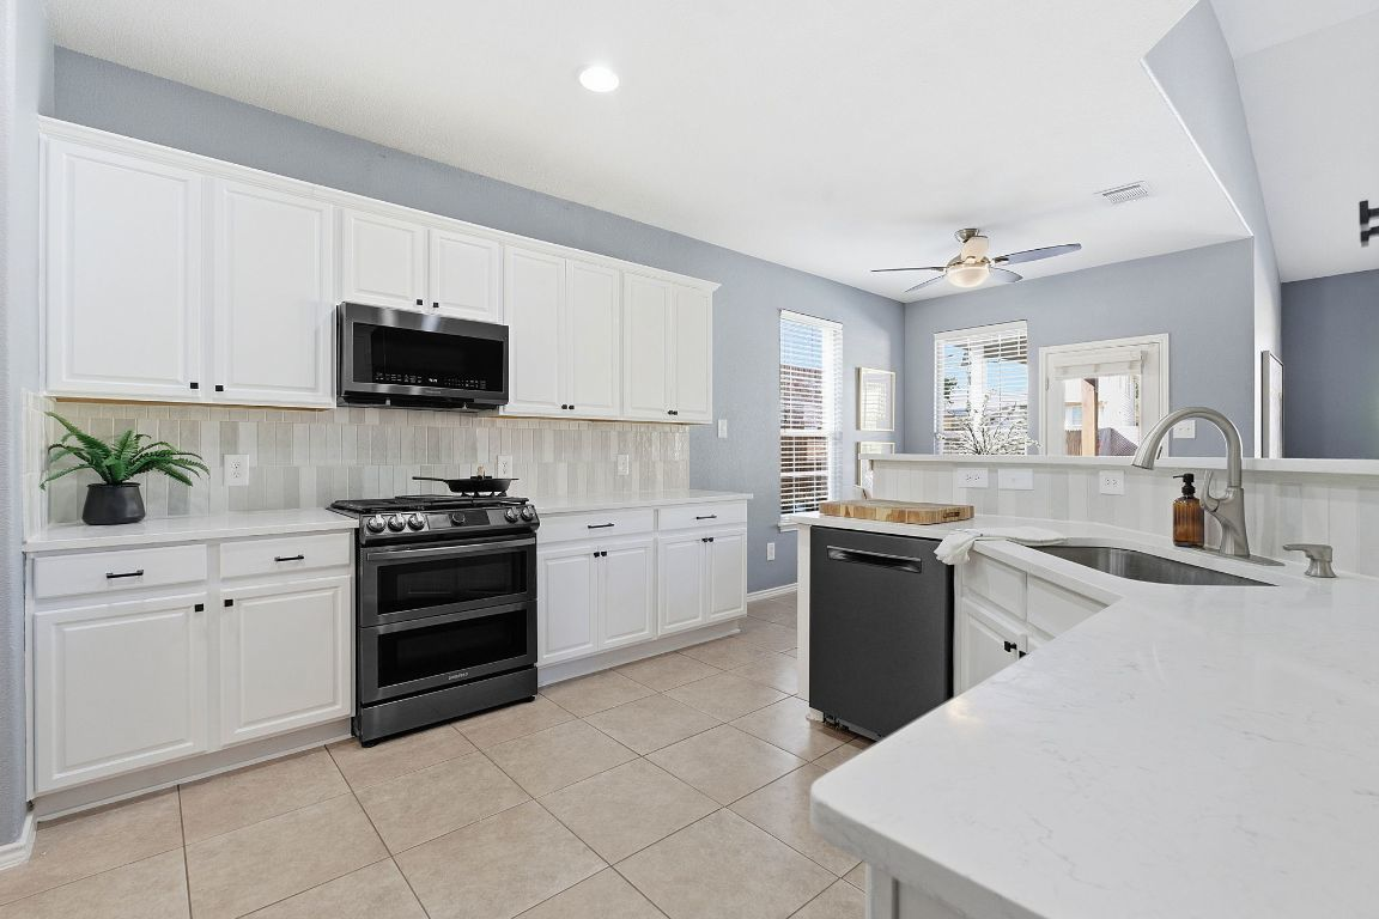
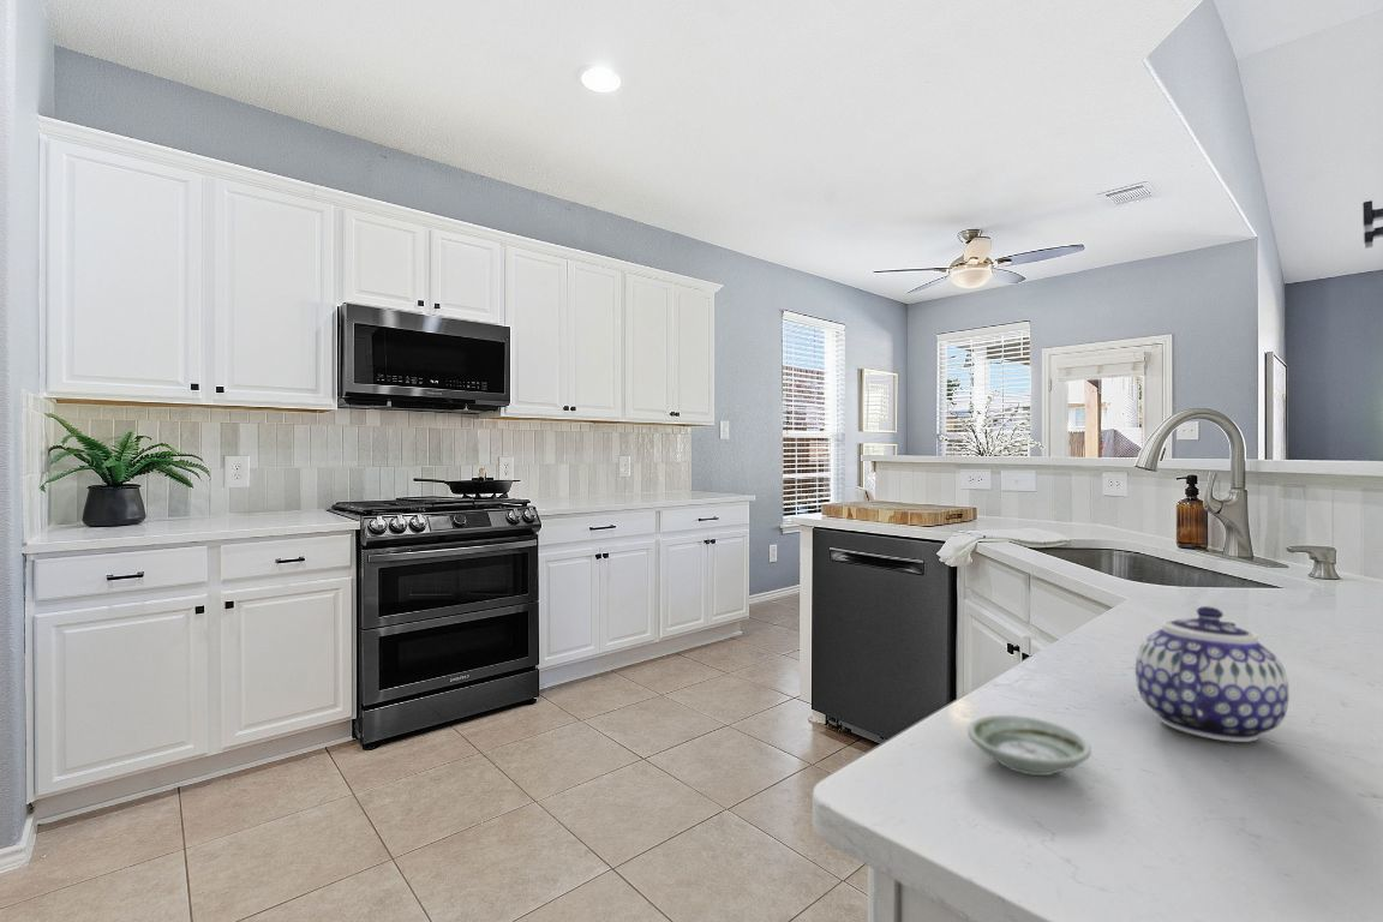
+ saucer (1026, 748)
+ teapot (1208, 666)
